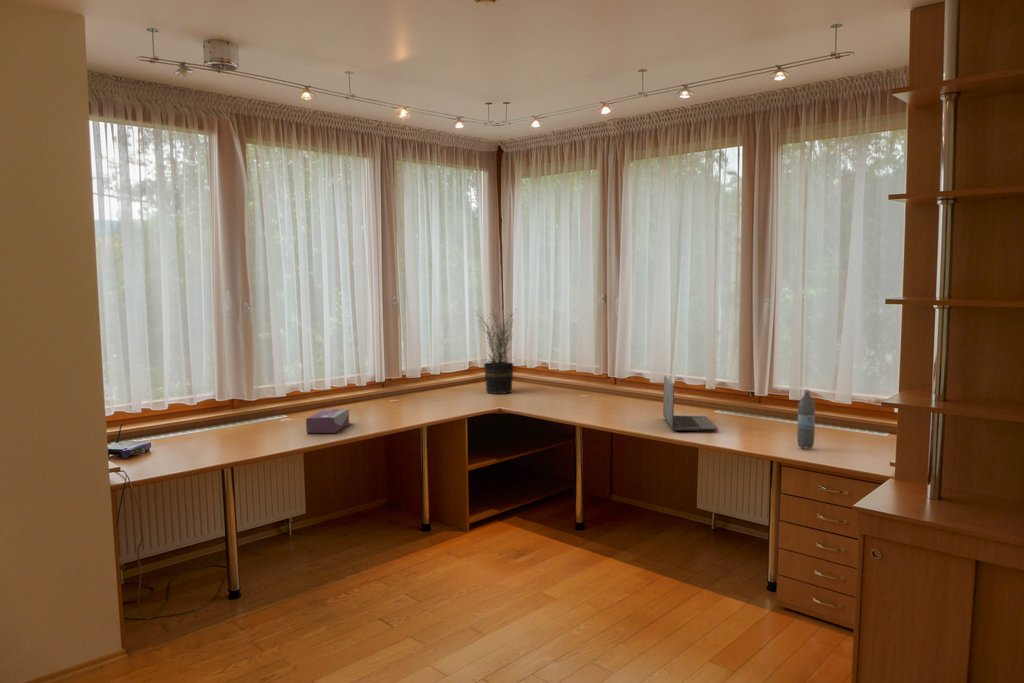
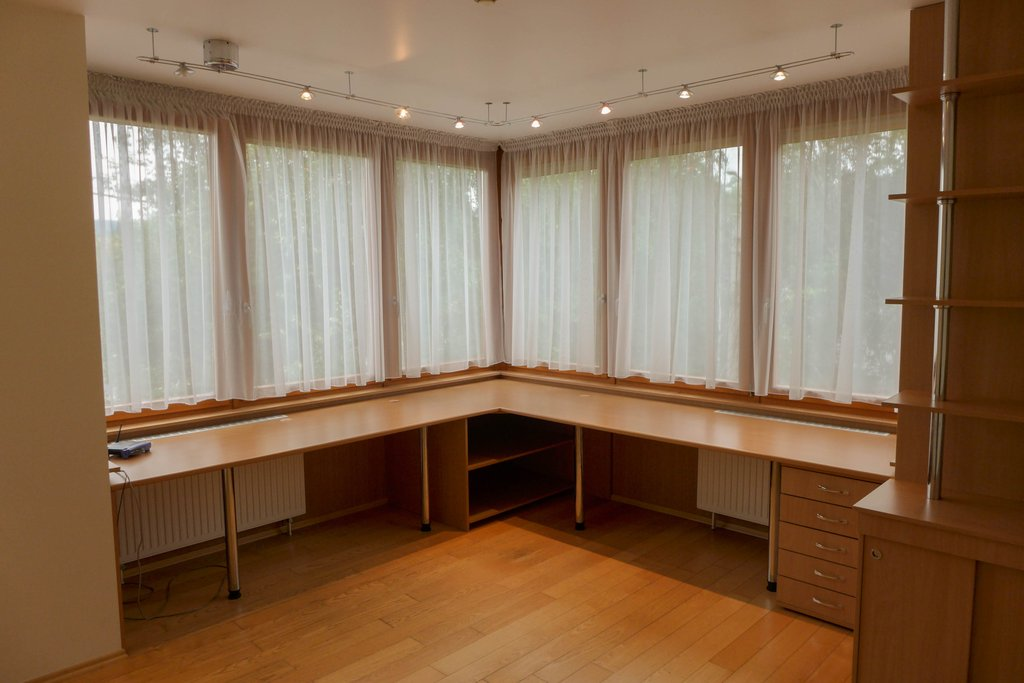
- tissue box (328, 420)
- laptop (689, 416)
- water bottle (806, 419)
- potted plant (497, 350)
